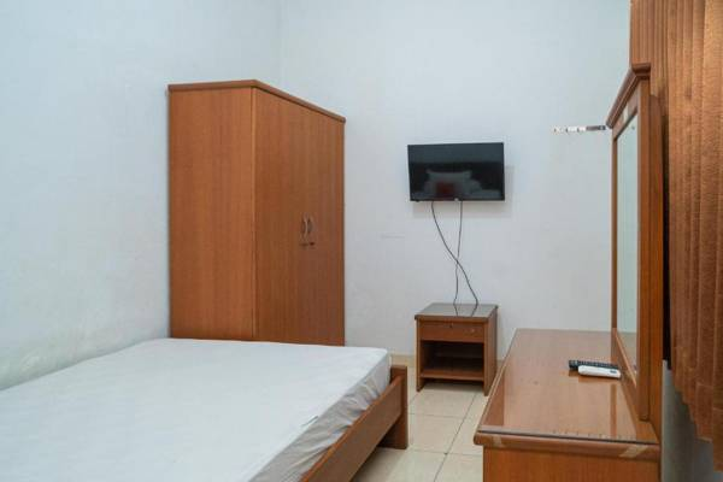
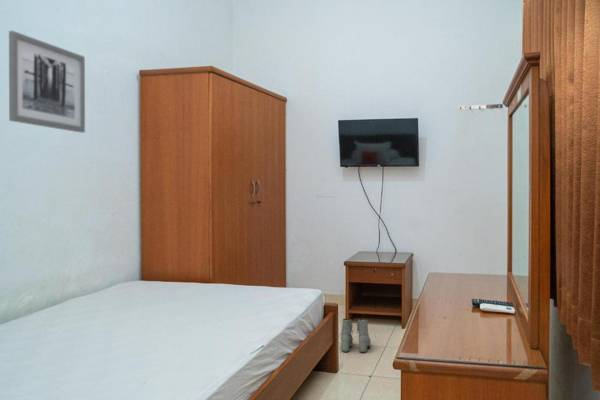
+ wall art (50, 86)
+ boots (357, 332)
